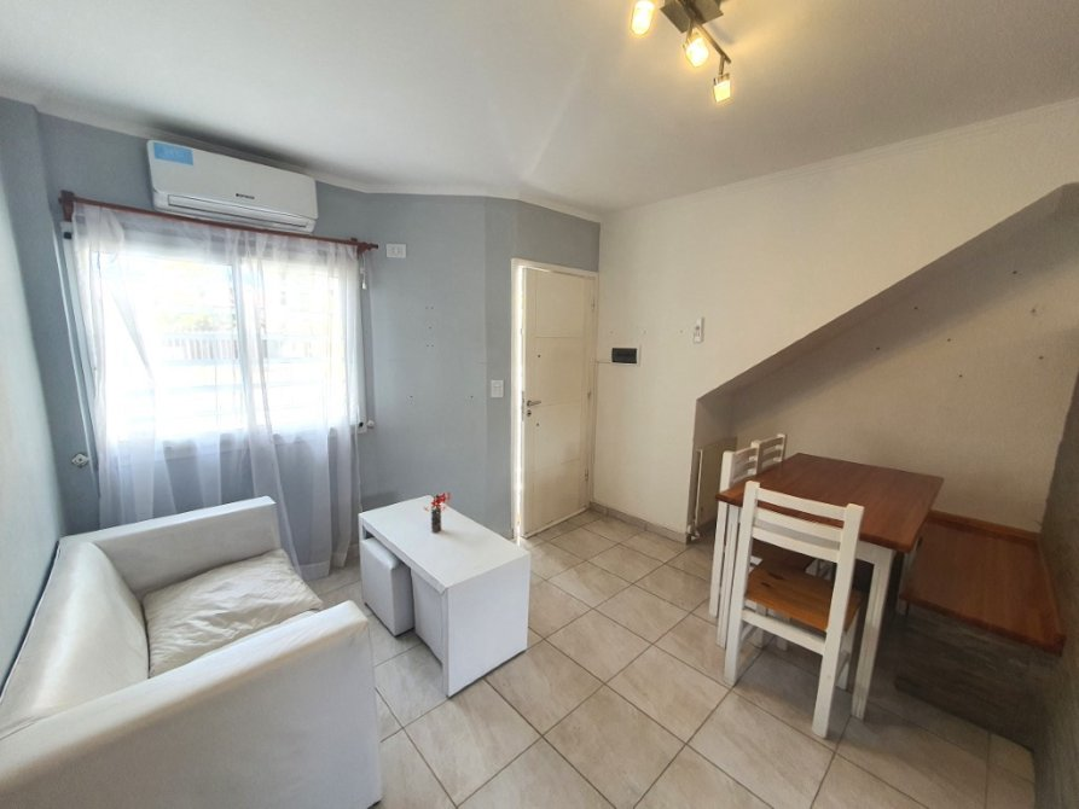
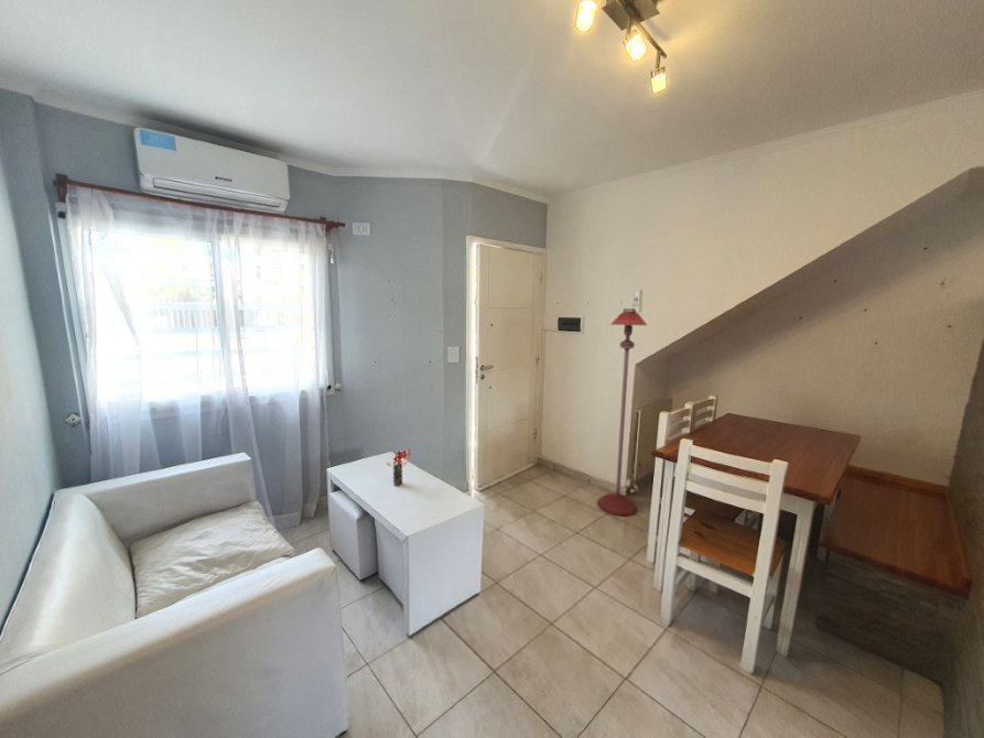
+ floor lamp (623, 411)
